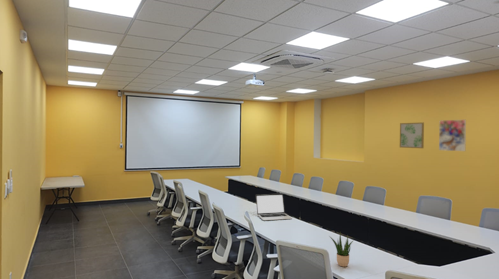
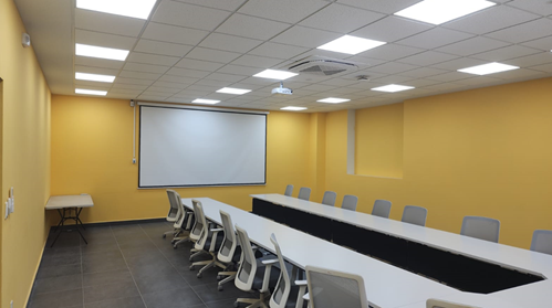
- laptop (273, 206)
- potted plant (342, 248)
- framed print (452, 135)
- wall art (411, 135)
